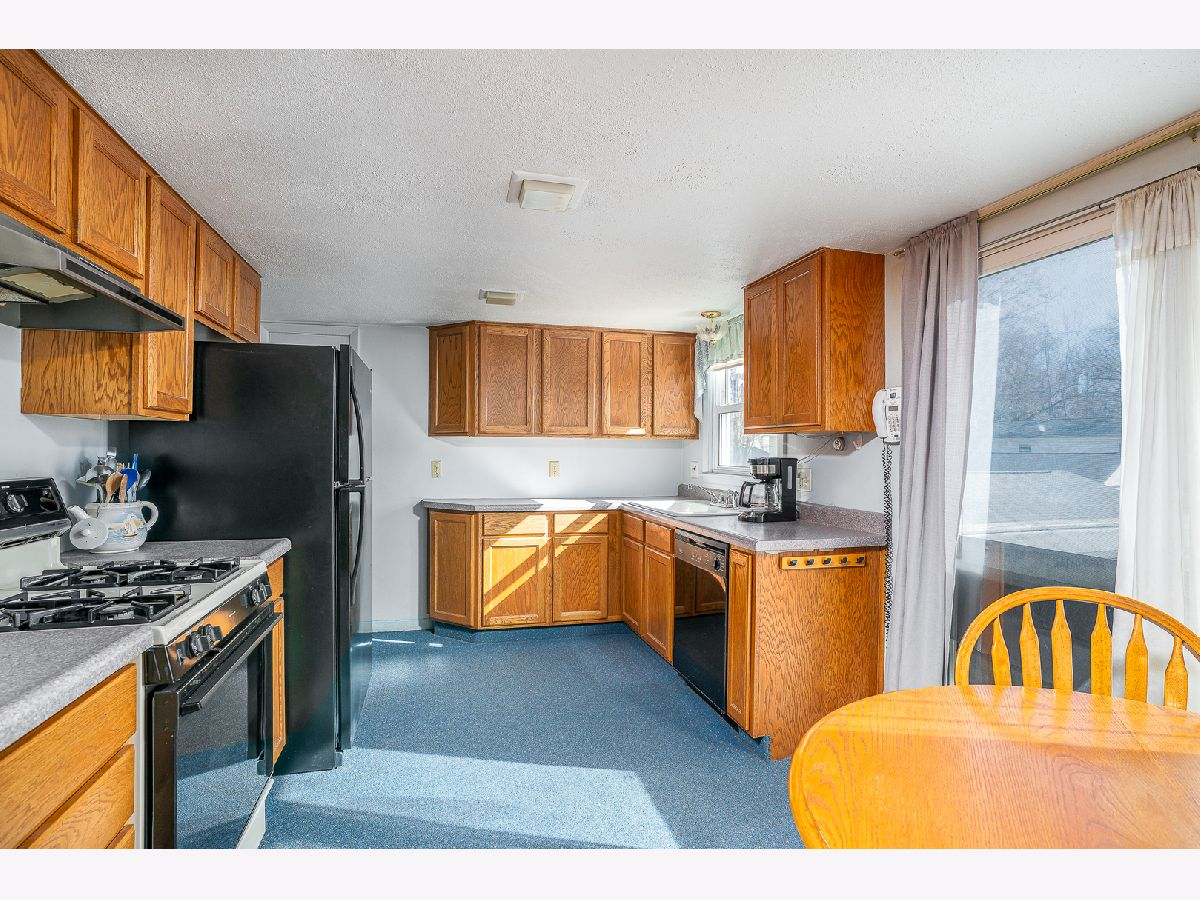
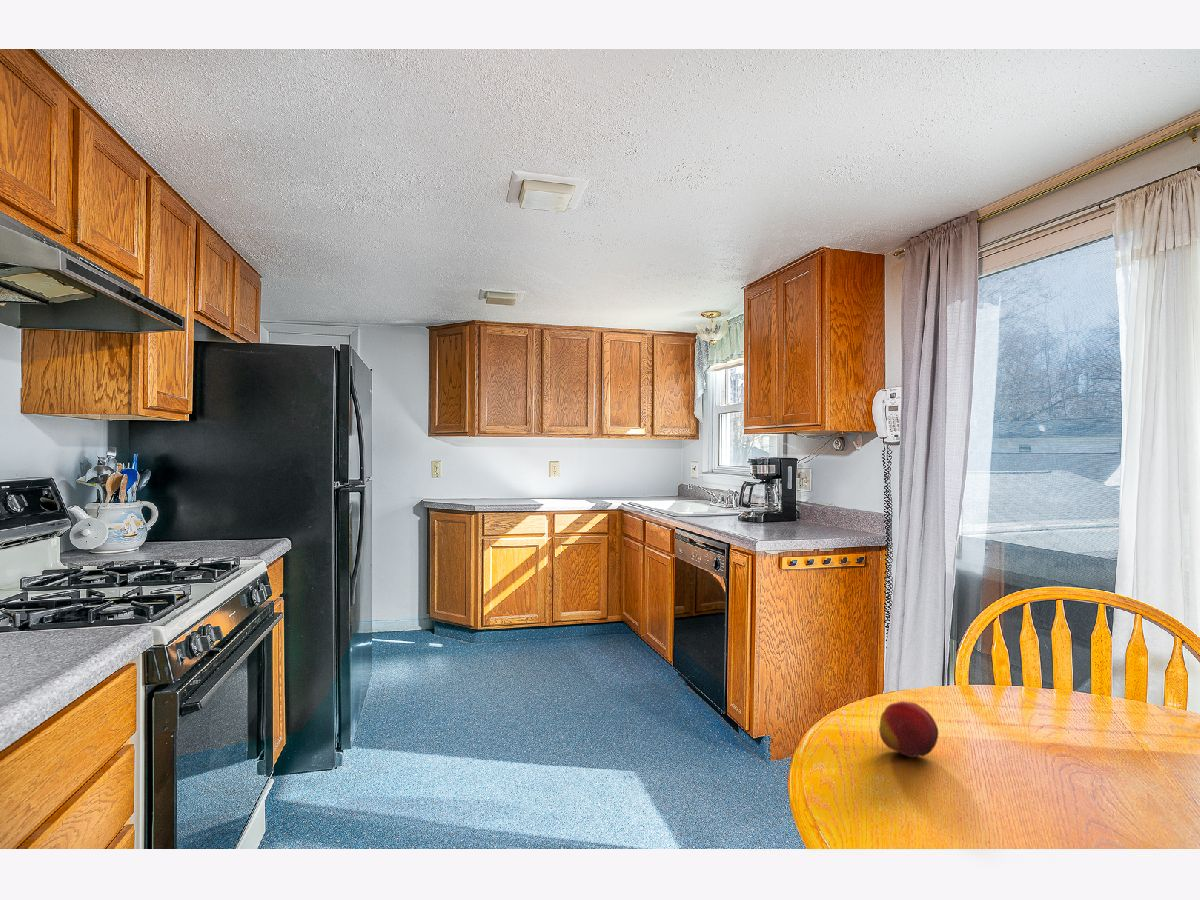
+ fruit (906, 728)
